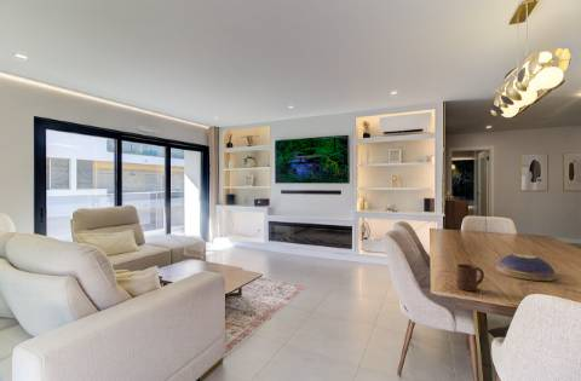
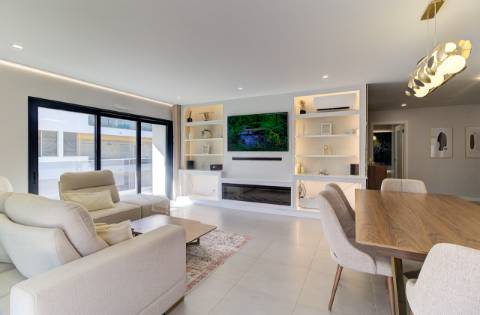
- decorative bowl (524, 264)
- cup (468, 277)
